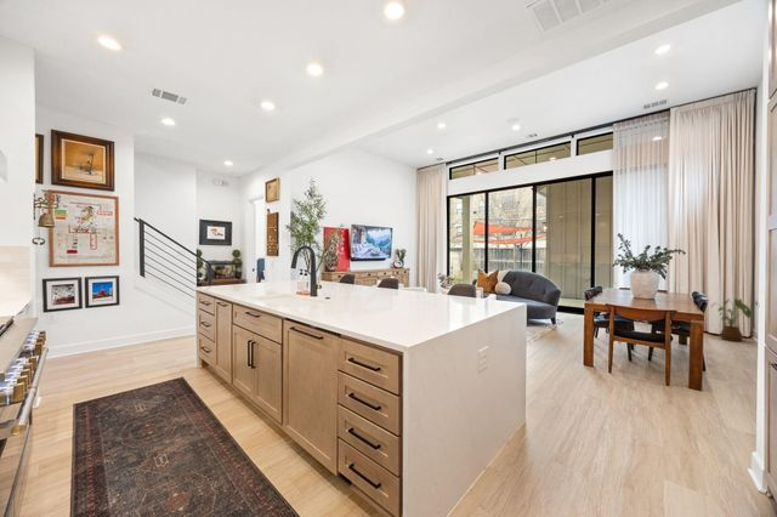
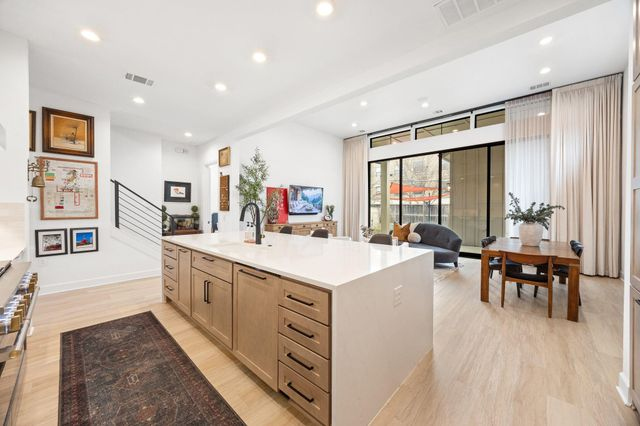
- house plant (735, 319)
